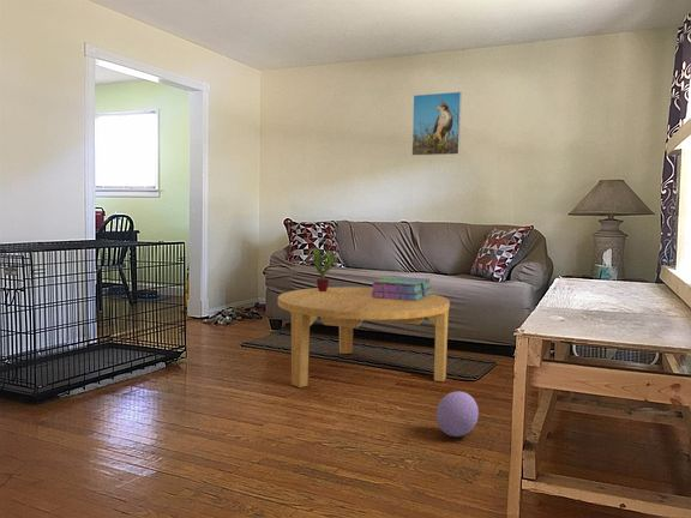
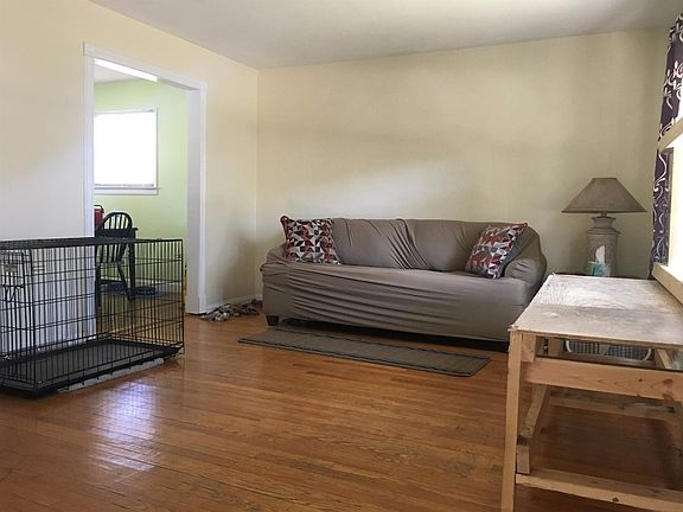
- stack of books (402, 287)
- coffee table (357, 326)
- ball (457, 414)
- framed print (435, 124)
- potted plant (322, 269)
